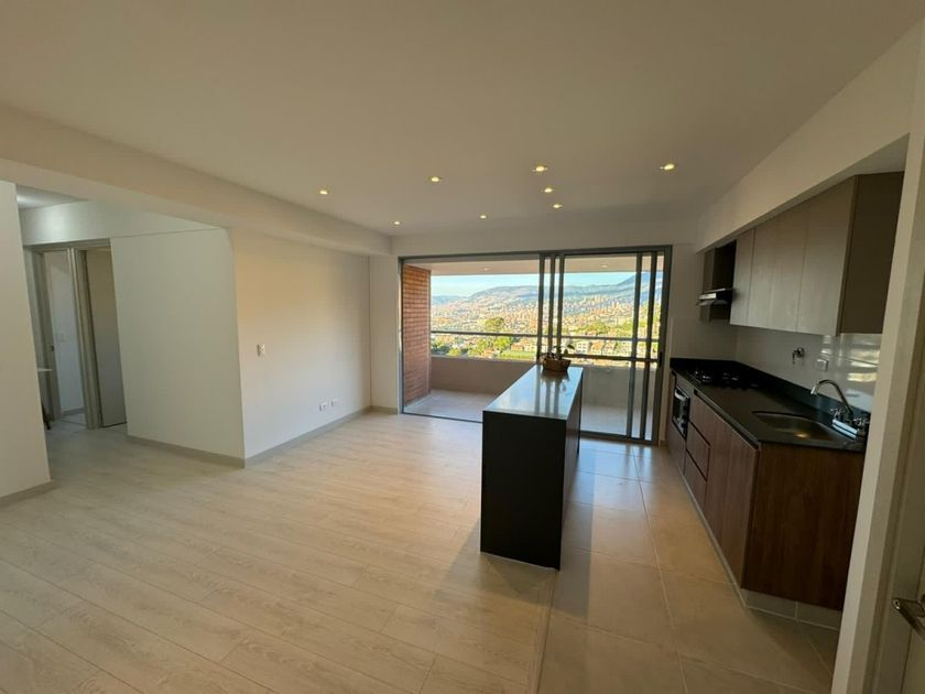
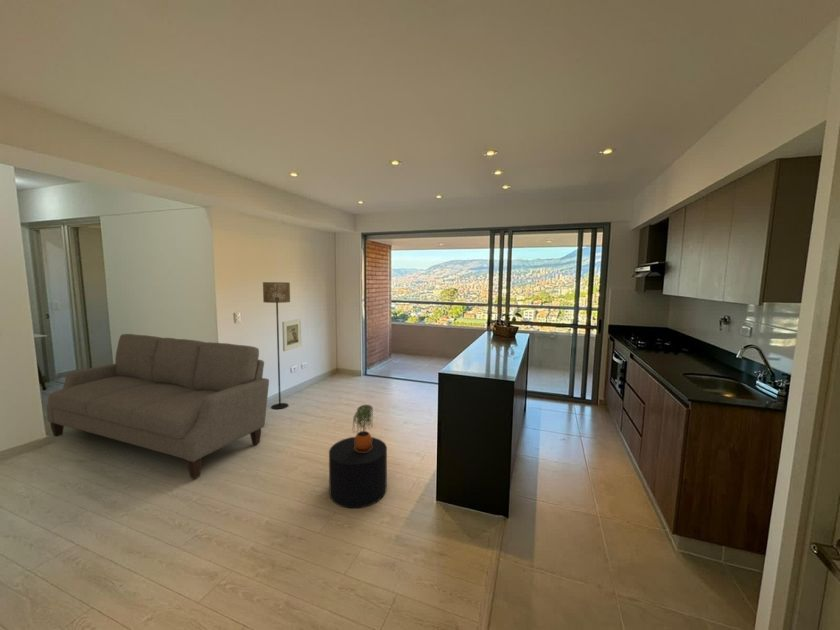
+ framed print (292, 334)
+ stool (358, 469)
+ sofa (157, 391)
+ potted plant (362, 427)
+ floor lamp (278, 345)
